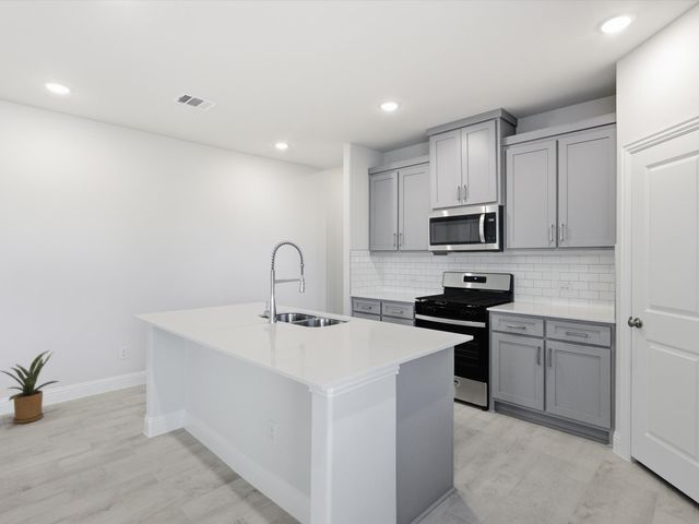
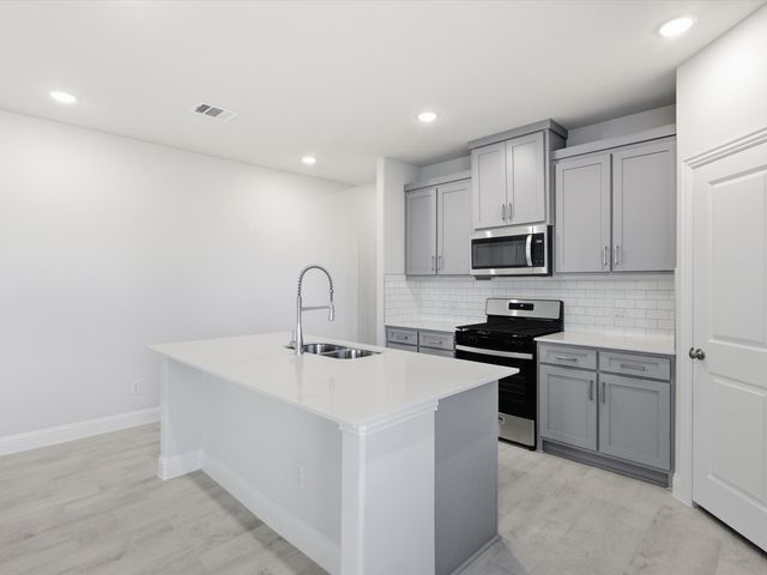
- house plant (25, 386)
